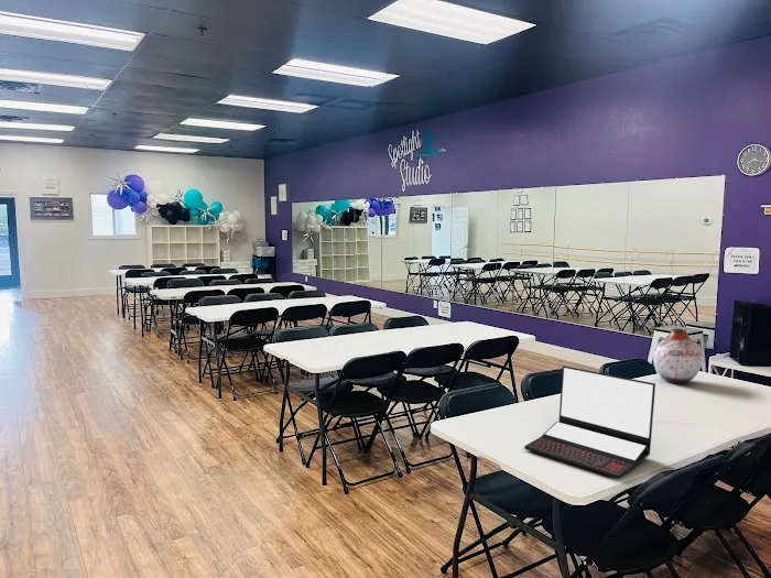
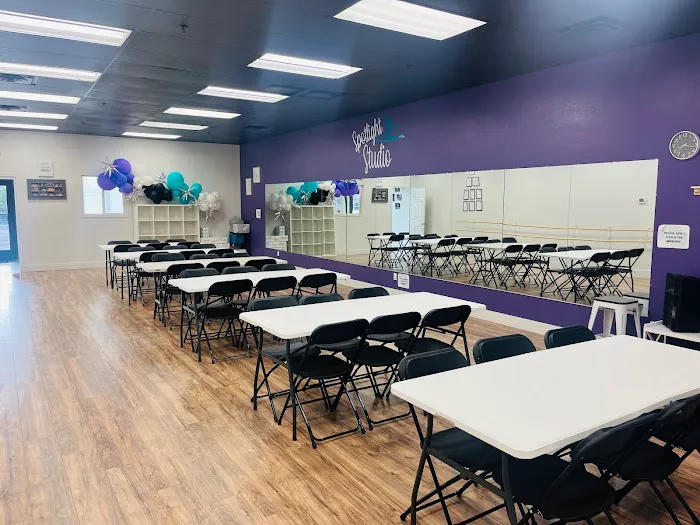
- vase (676, 356)
- laptop (588, 417)
